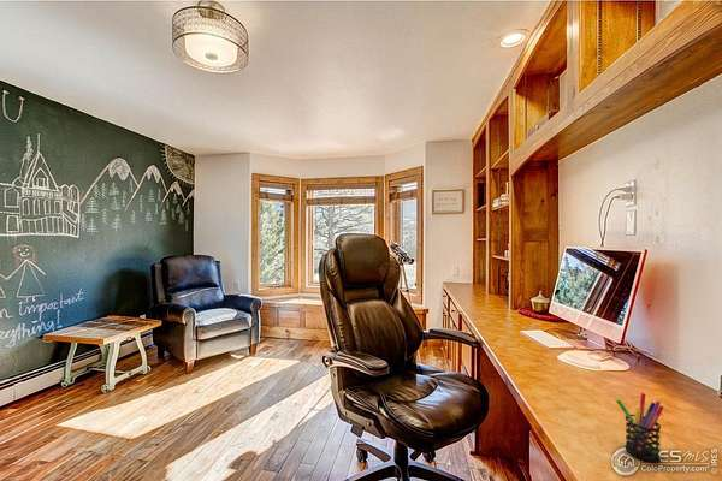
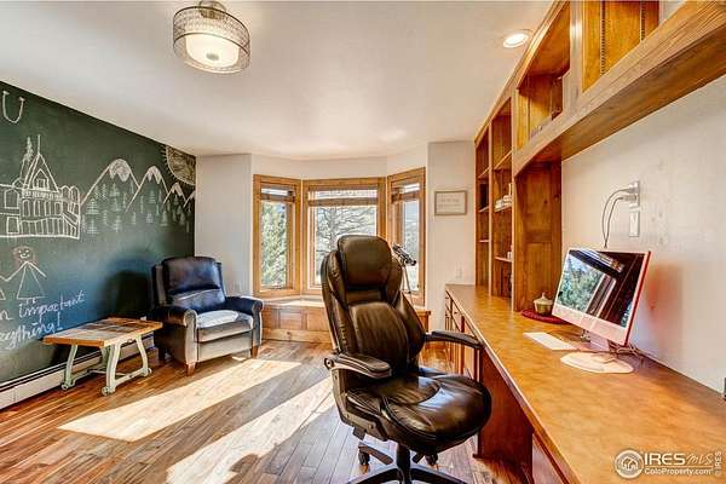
- pen holder (638, 423)
